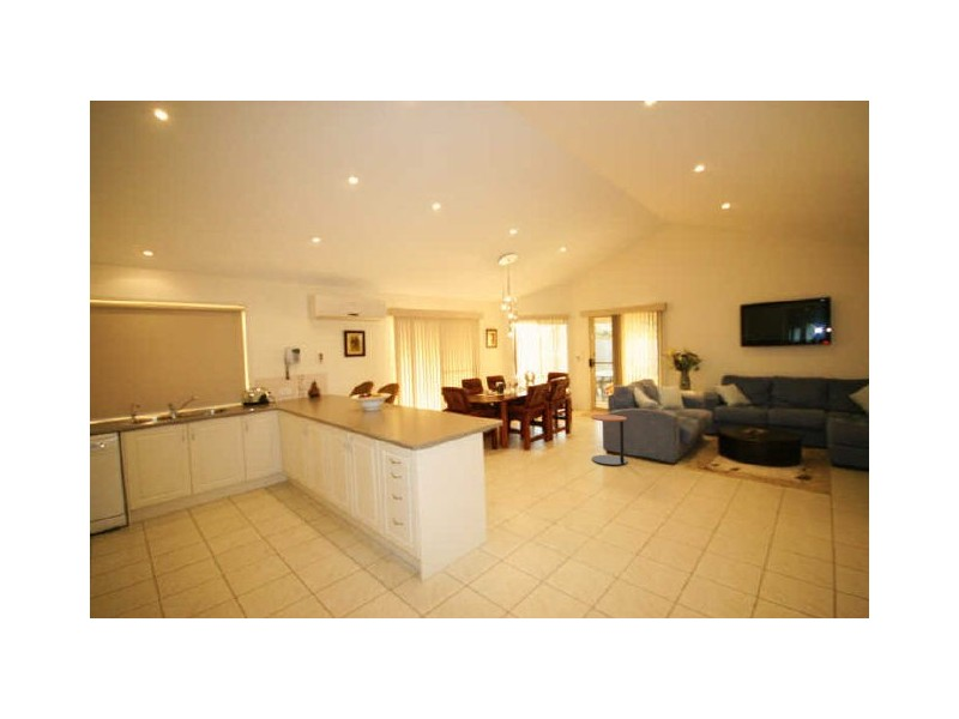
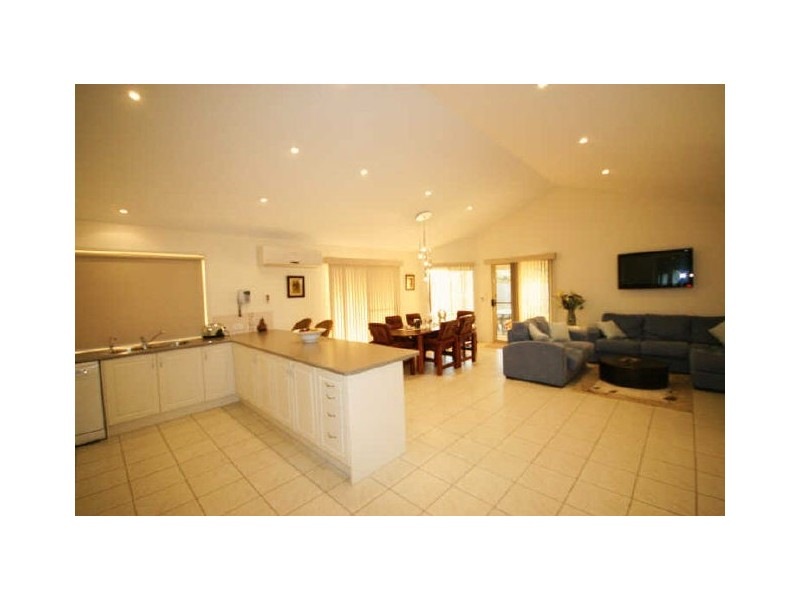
- side table (620, 439)
